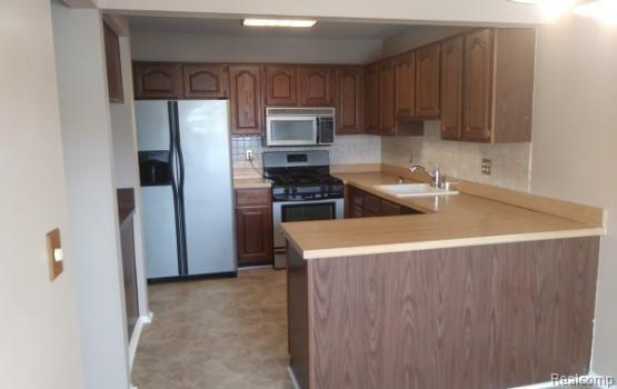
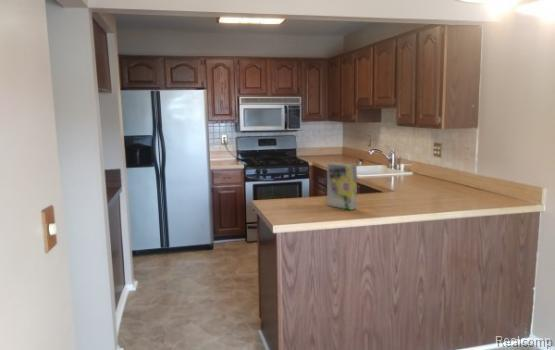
+ cereal box (341, 185)
